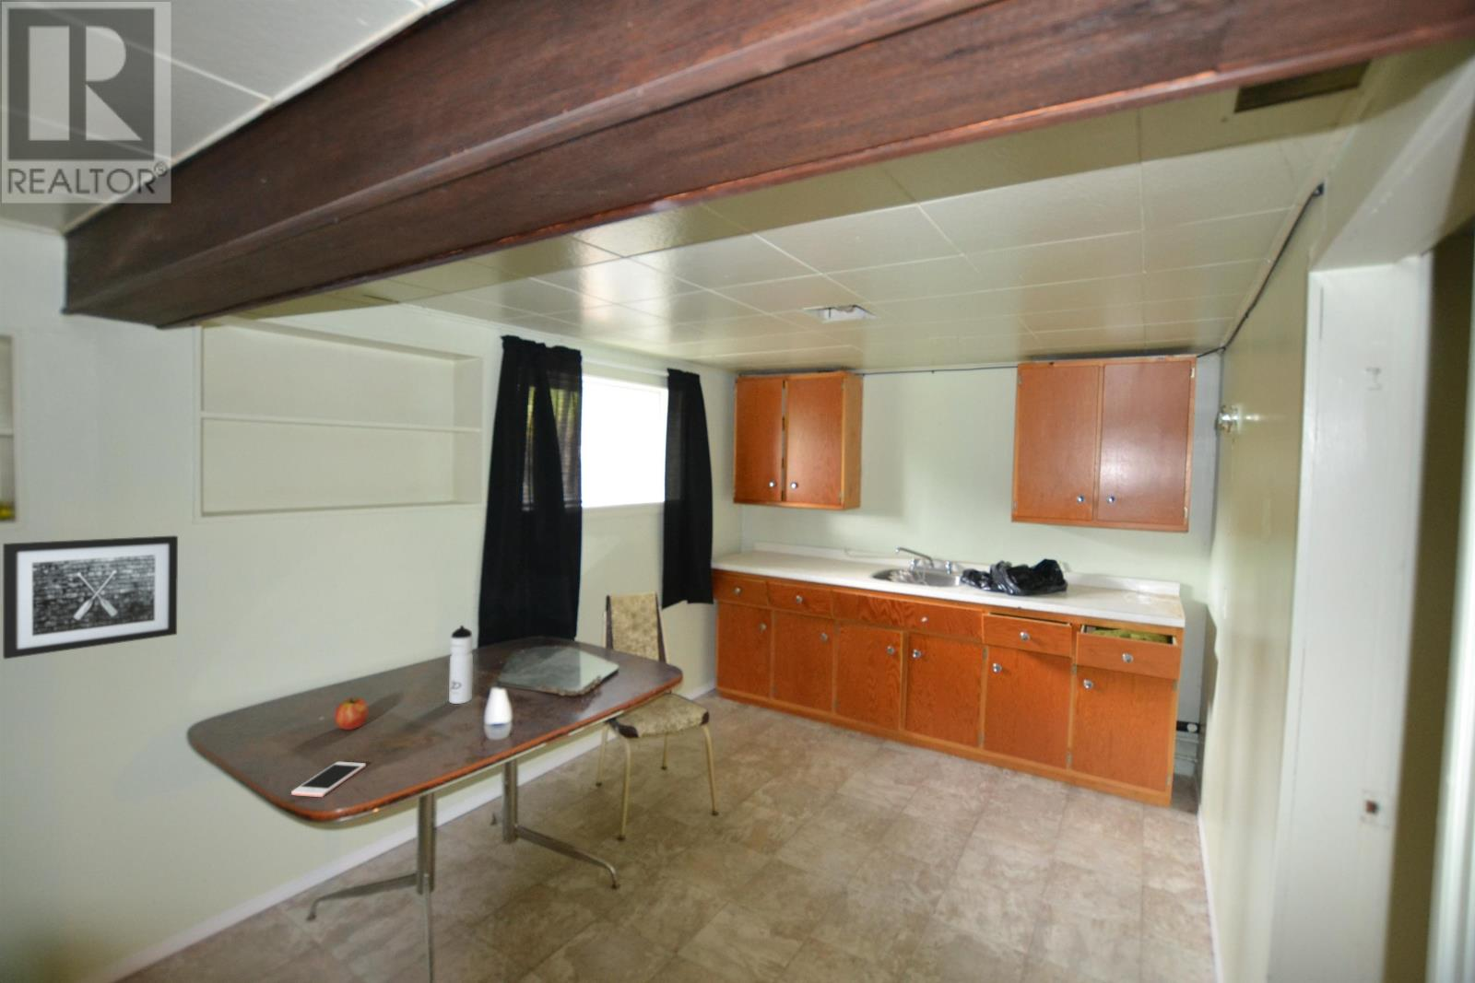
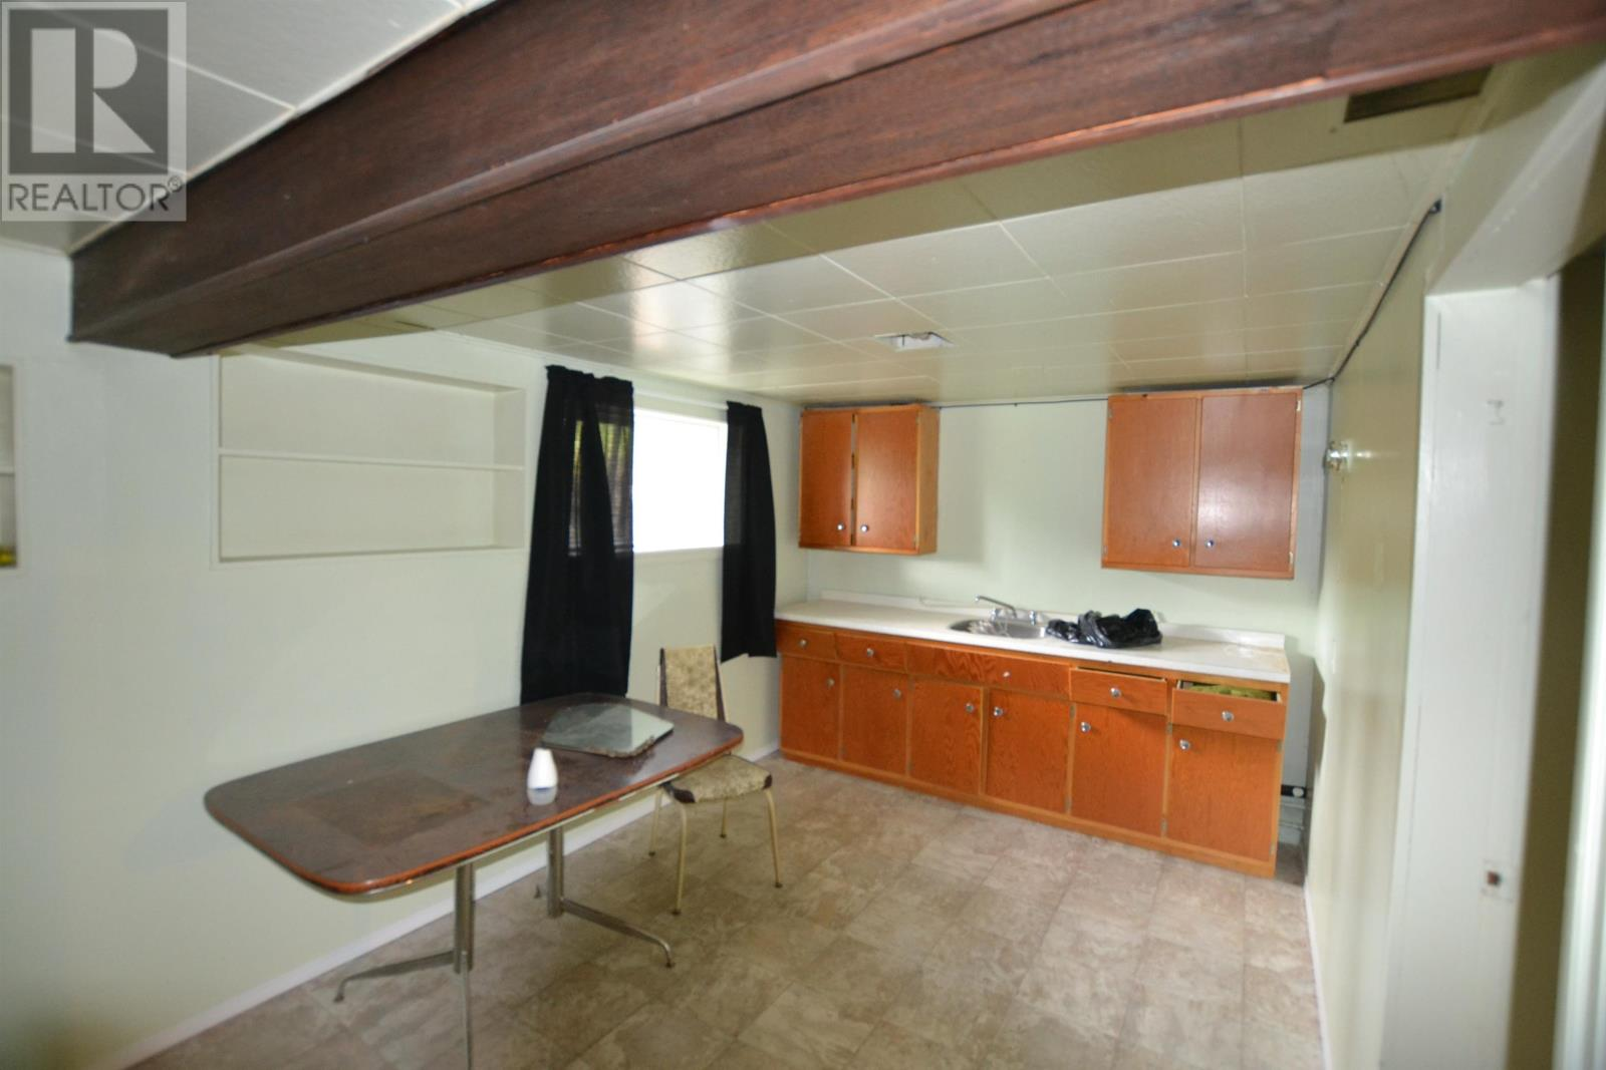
- water bottle (461, 663)
- wall art (95, 592)
- fruit (351, 712)
- cell phone (330, 778)
